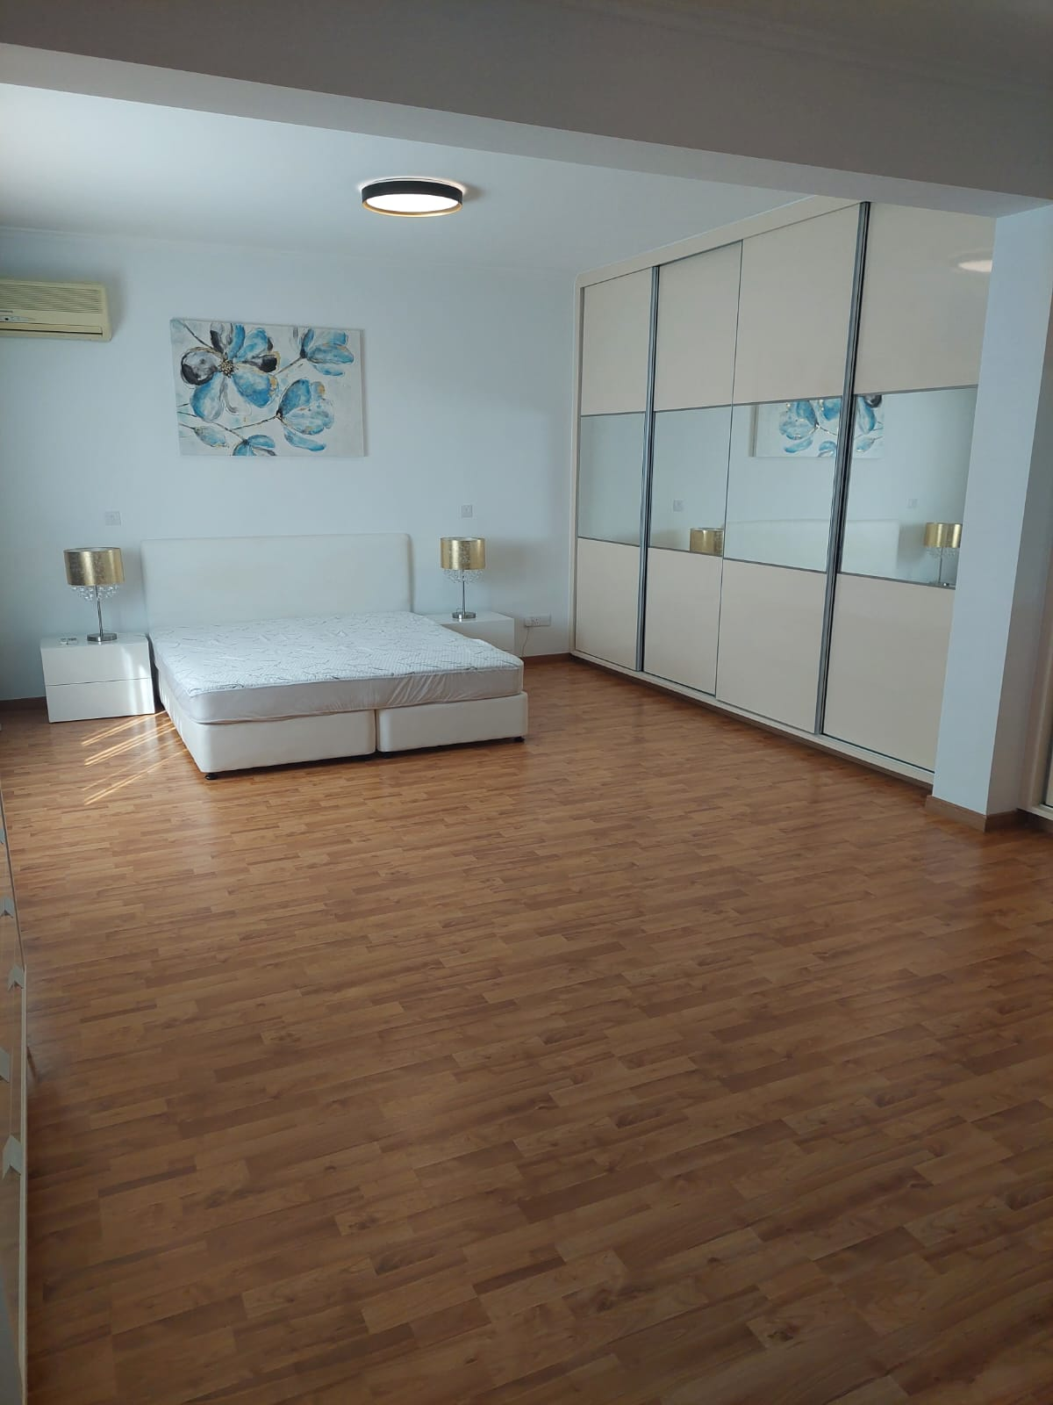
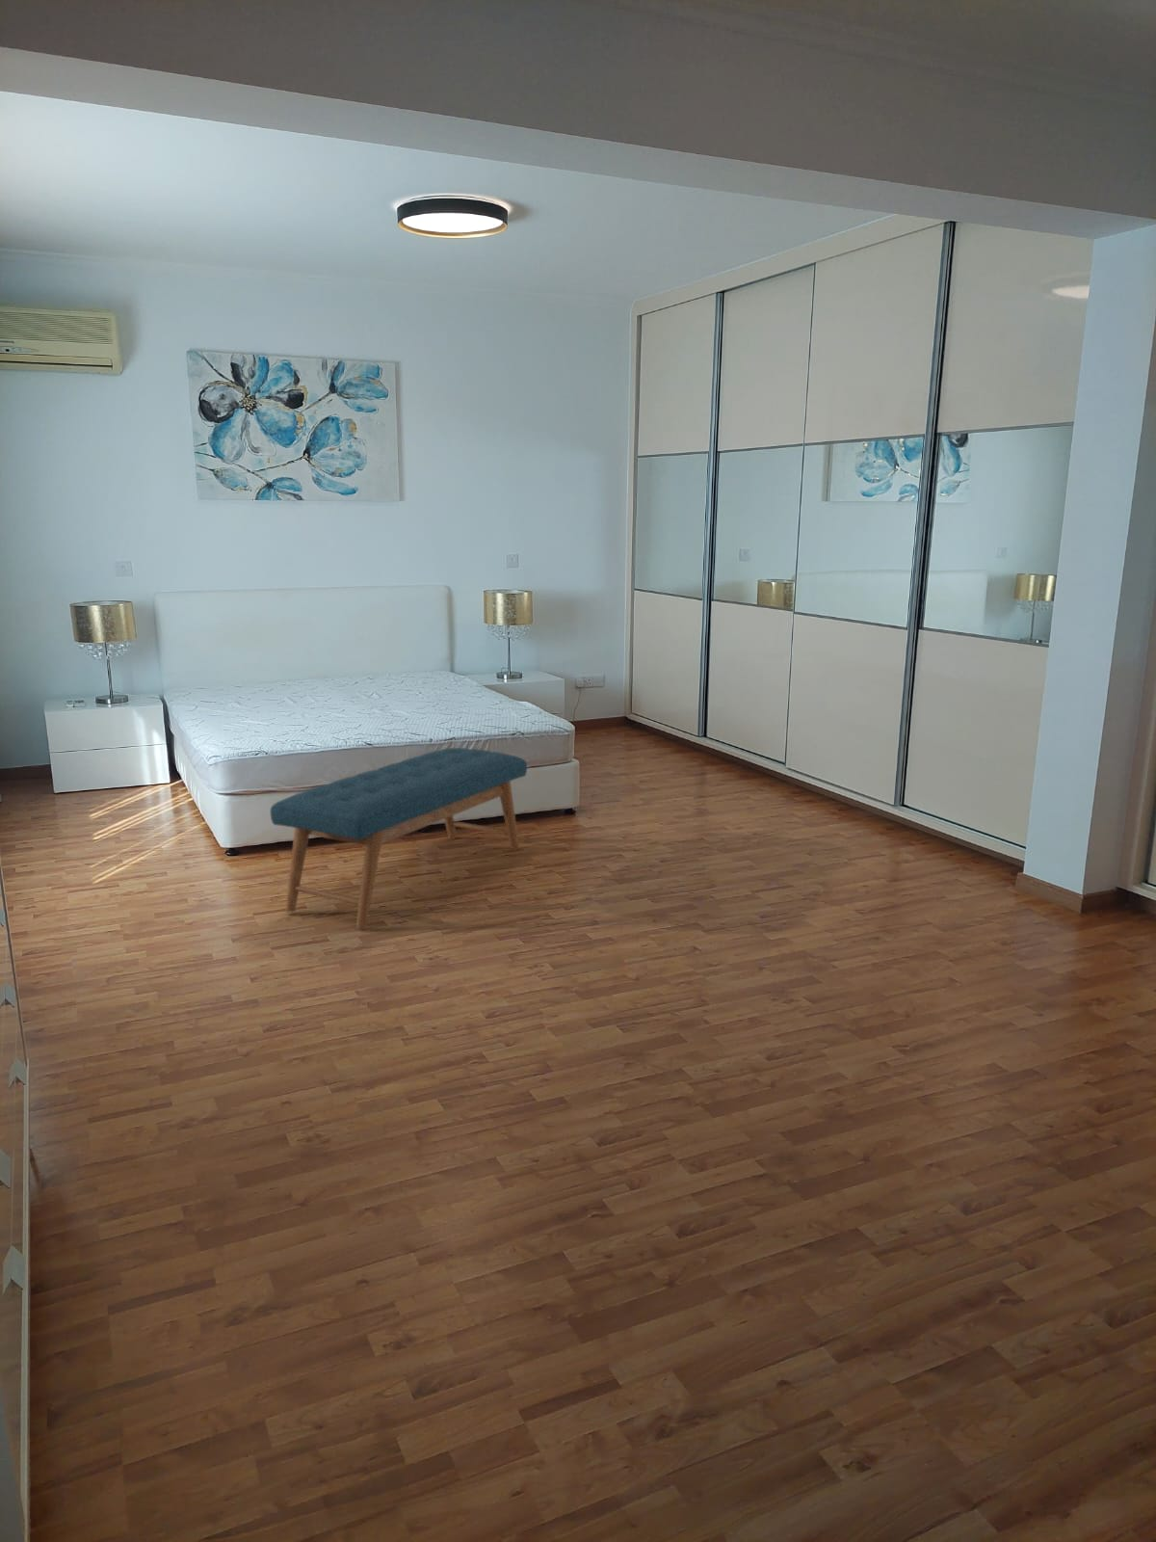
+ bench (412, 824)
